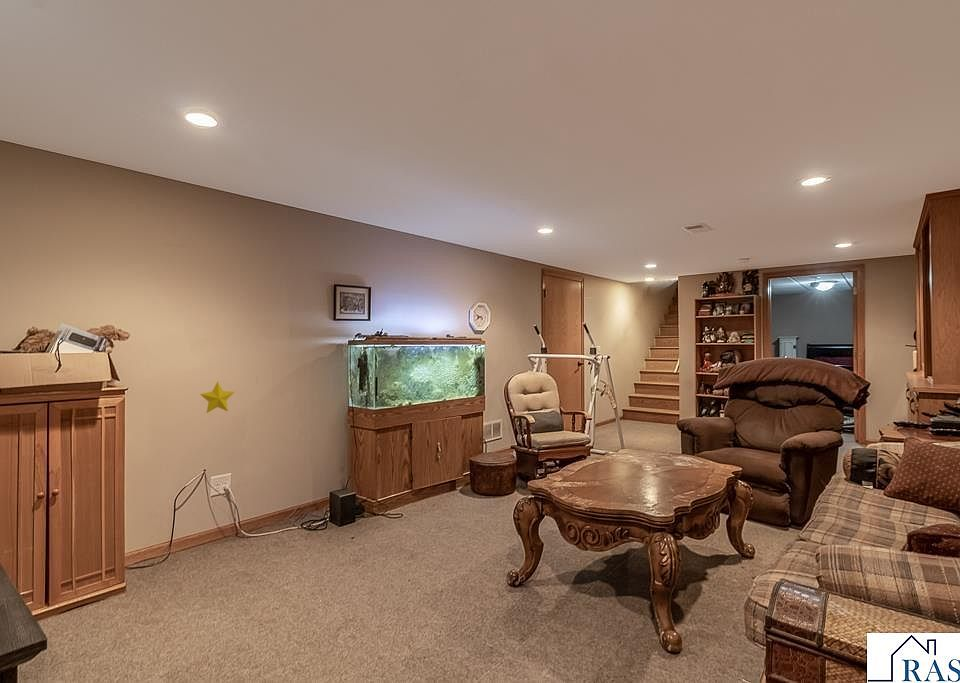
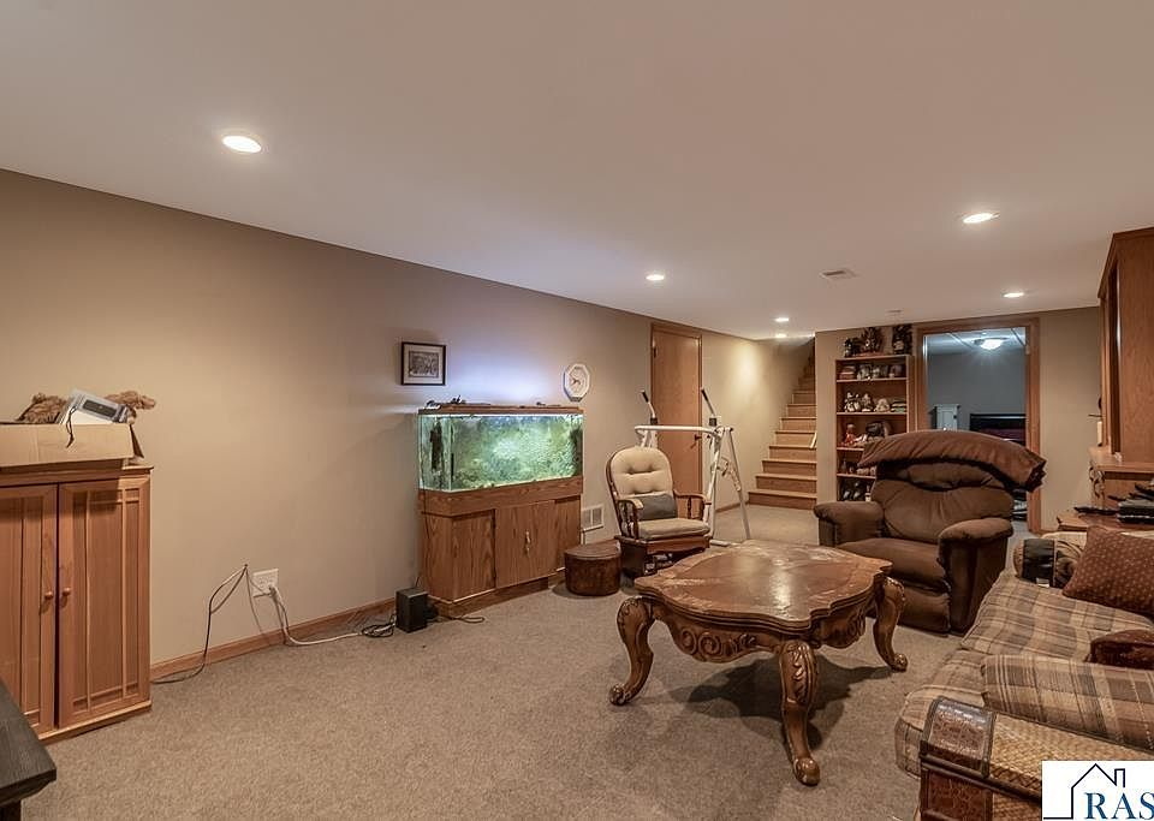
- decorative star (217, 396)
